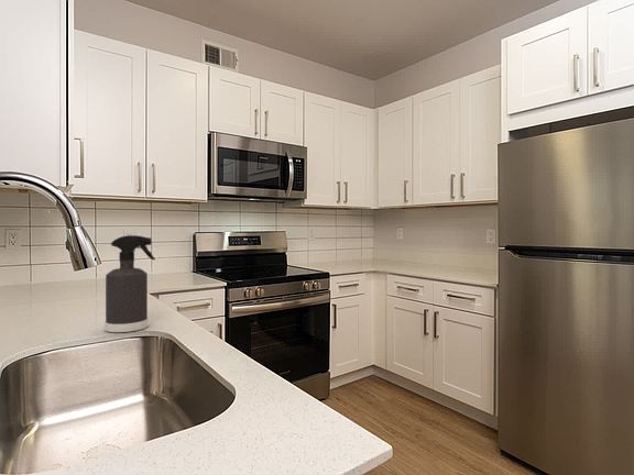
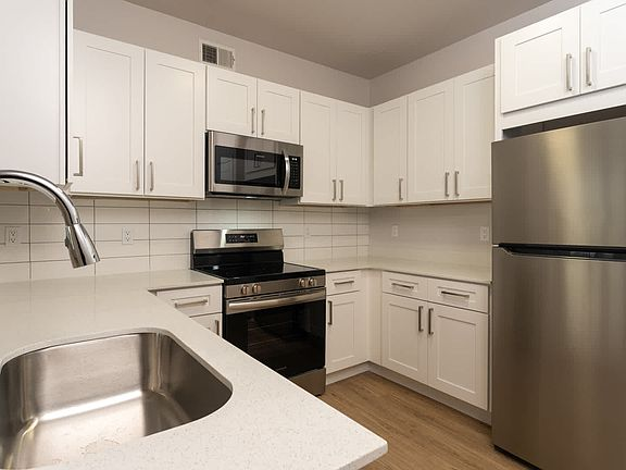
- spray bottle (130, 280)
